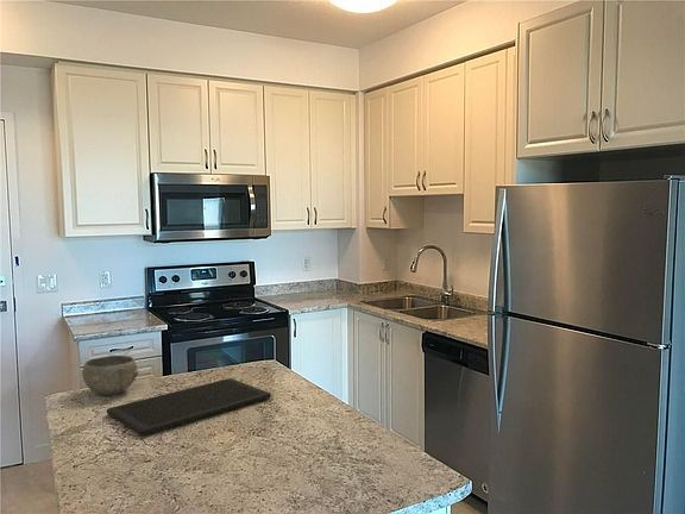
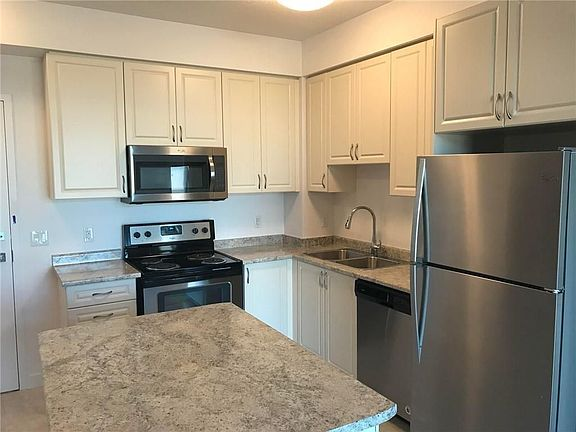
- bowl (109, 376)
- cutting board (191, 402)
